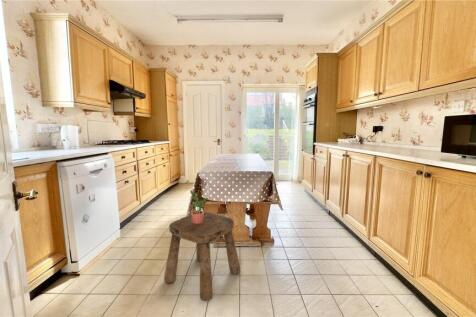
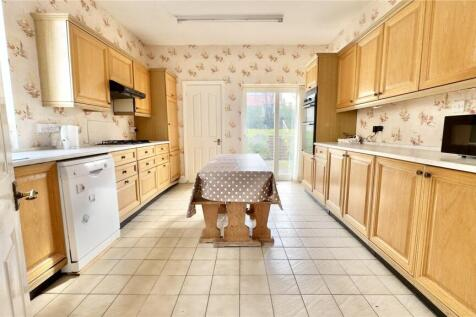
- stool (202, 249)
- potted plant (202, 205)
